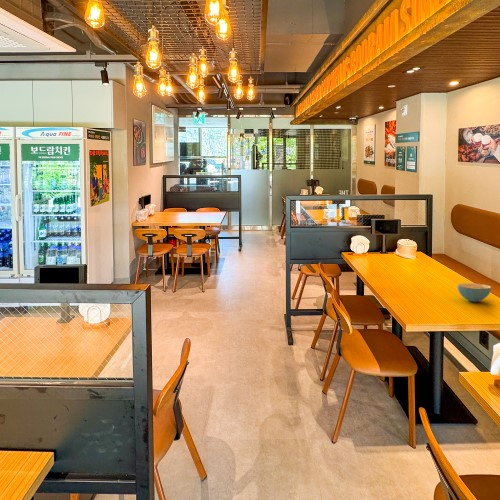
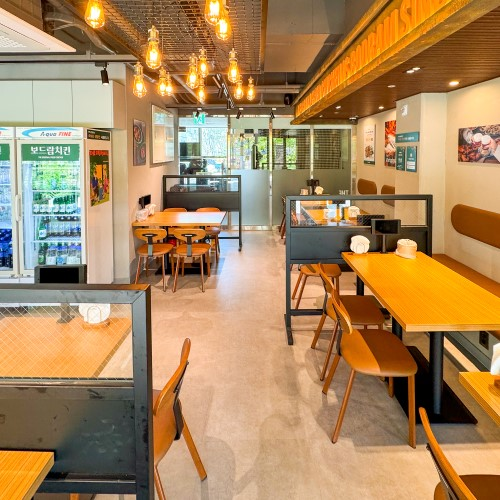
- cereal bowl (473, 293)
